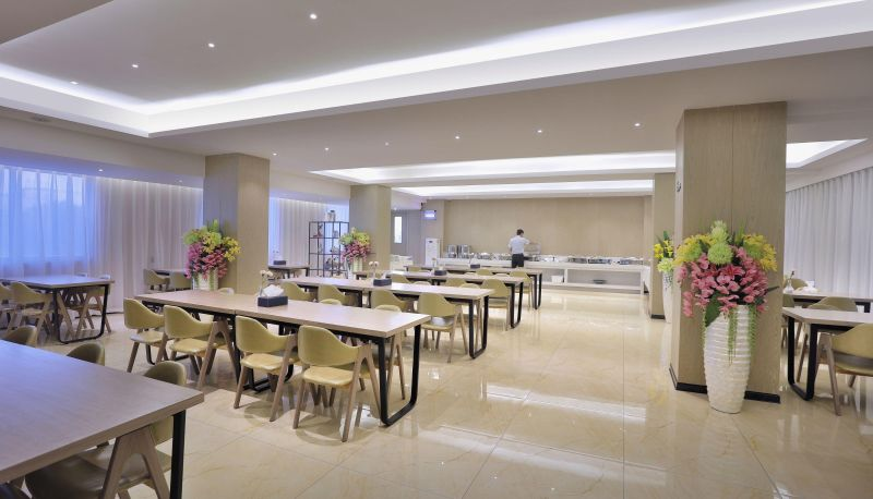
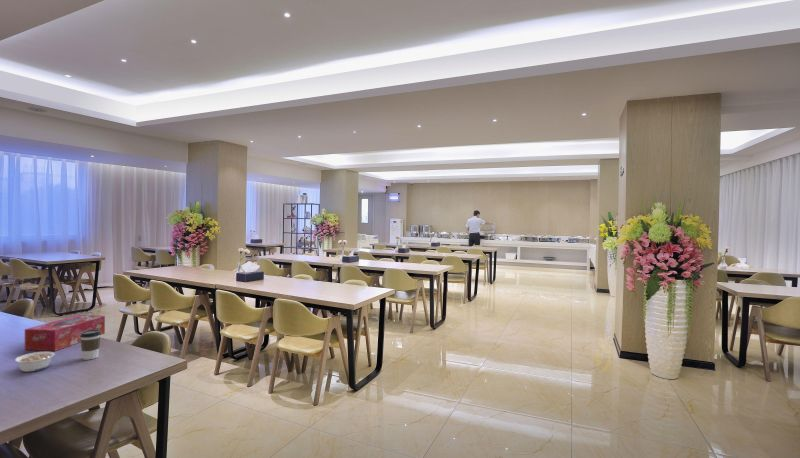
+ legume (35, 361)
+ coffee cup (90, 344)
+ tissue box (67, 331)
